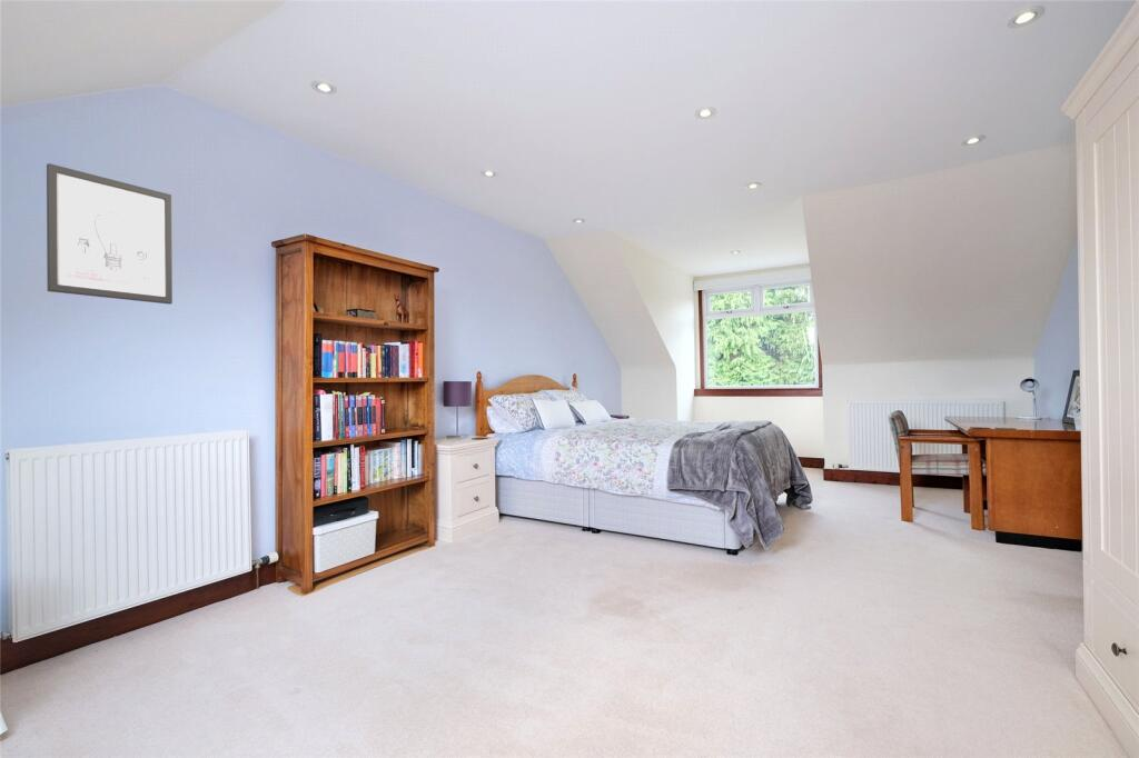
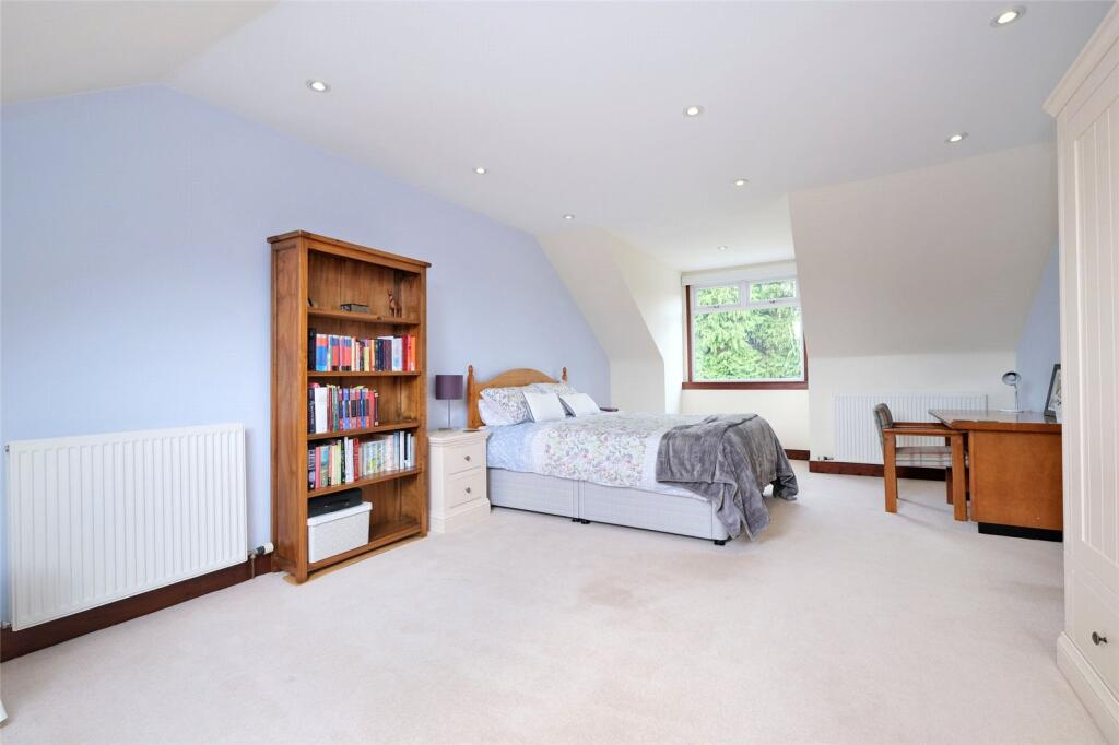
- wall art (113, 239)
